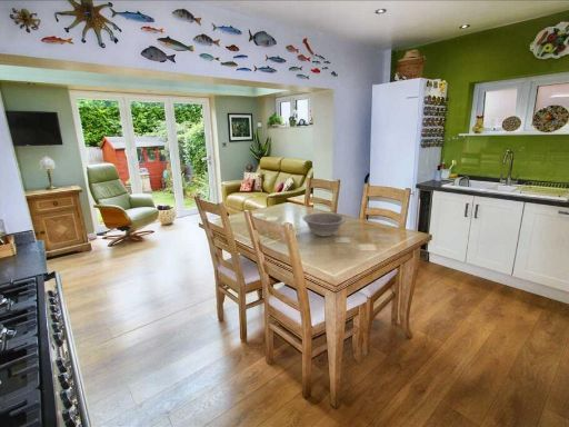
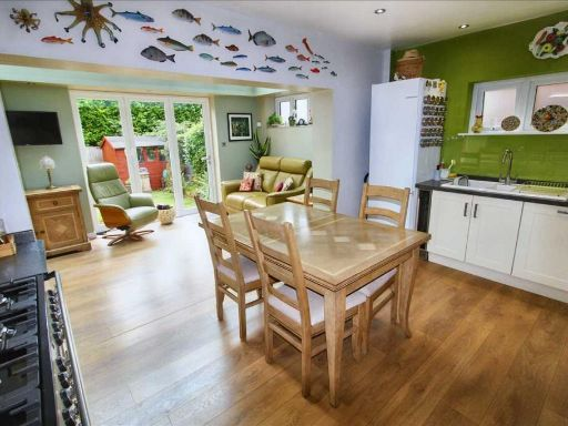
- bowl (323, 225)
